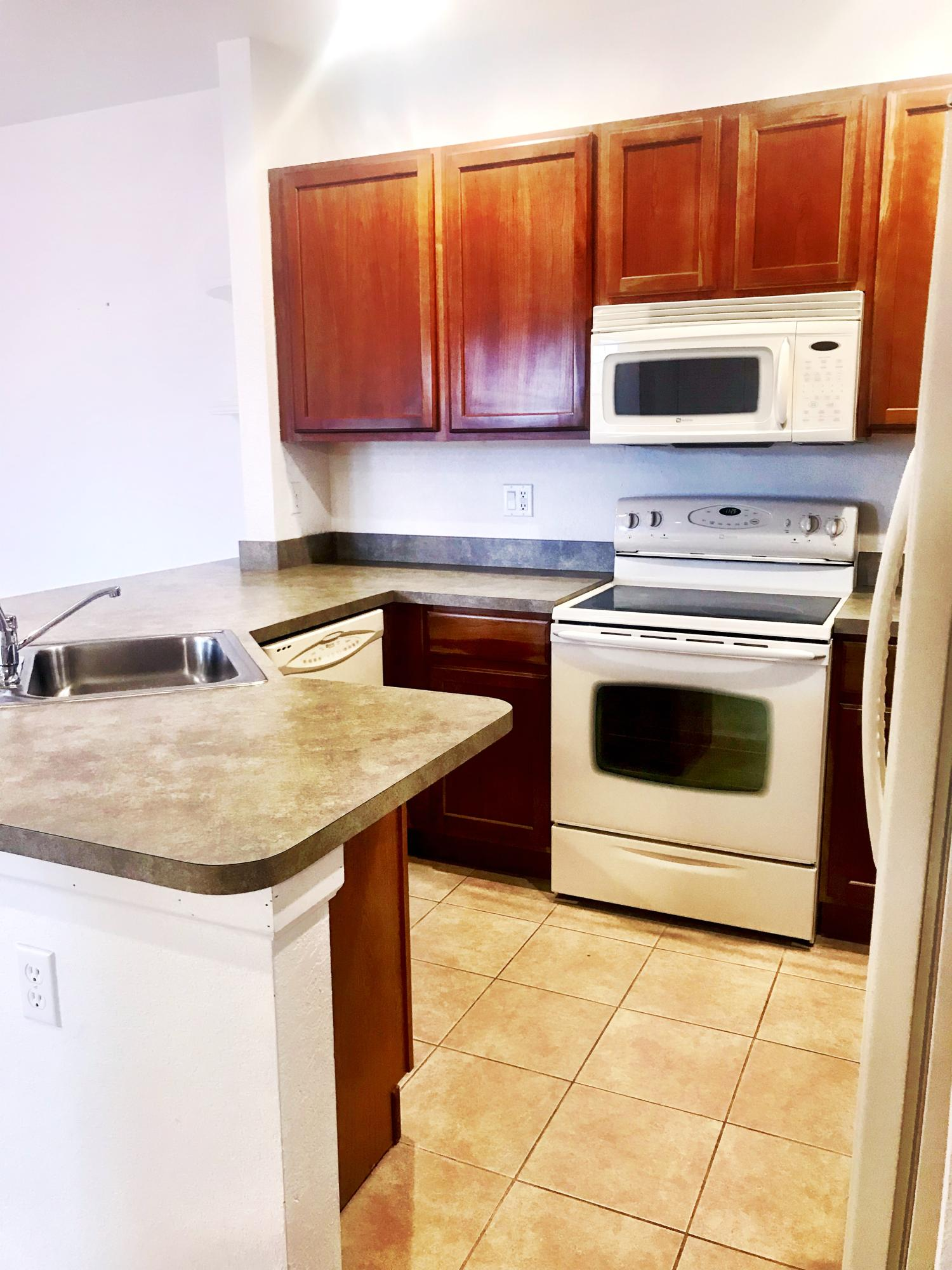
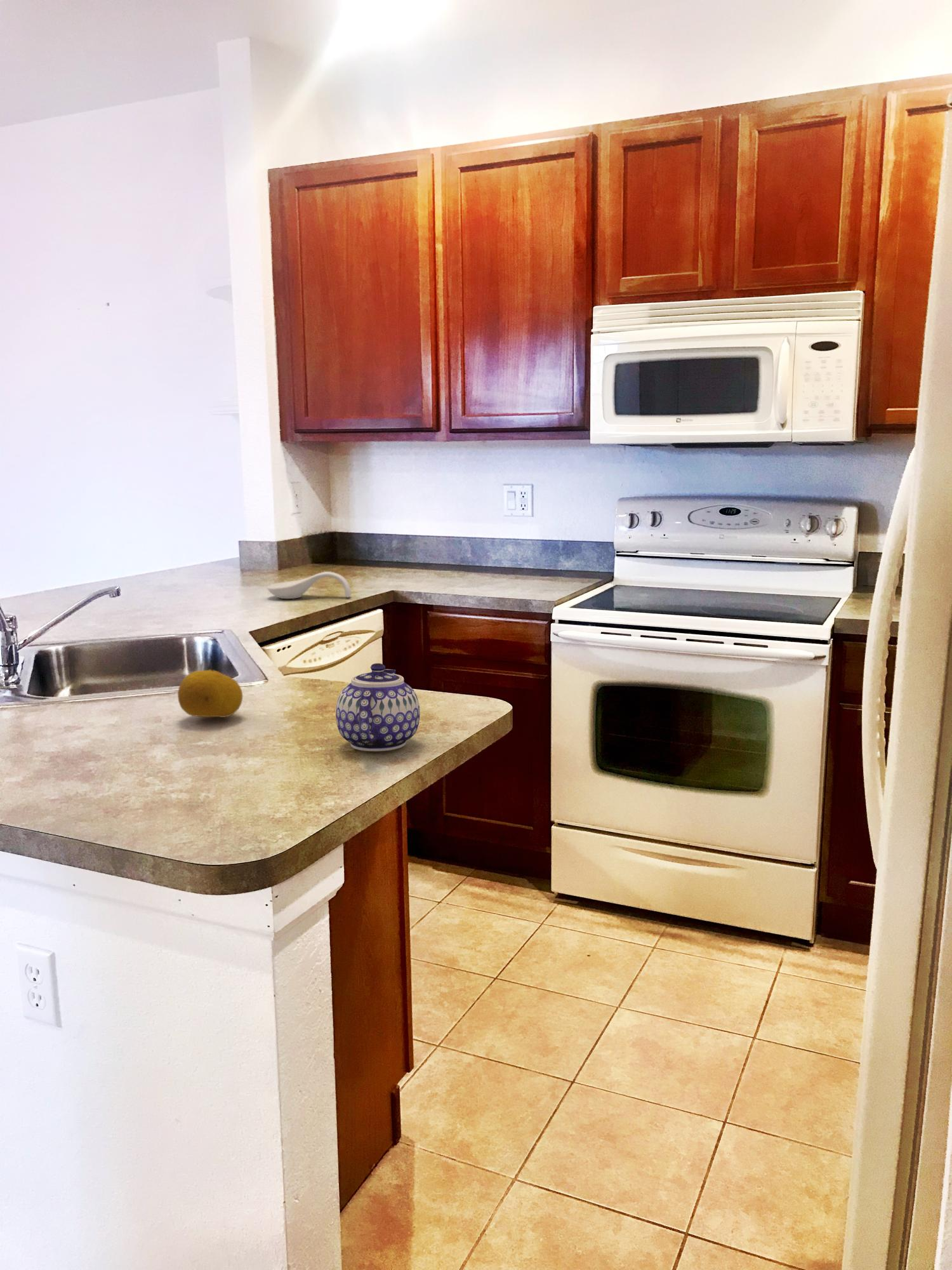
+ fruit (209, 693)
+ teapot (378, 704)
+ spoon rest (308, 585)
